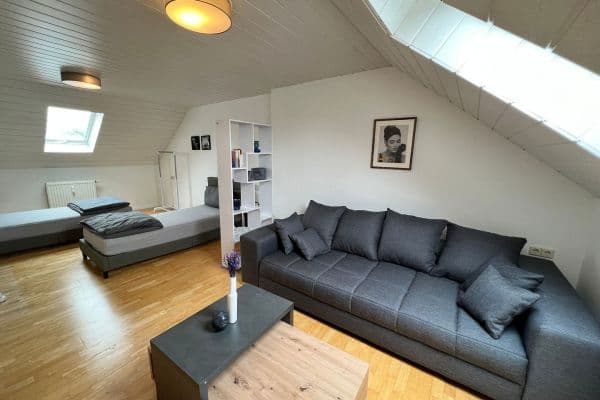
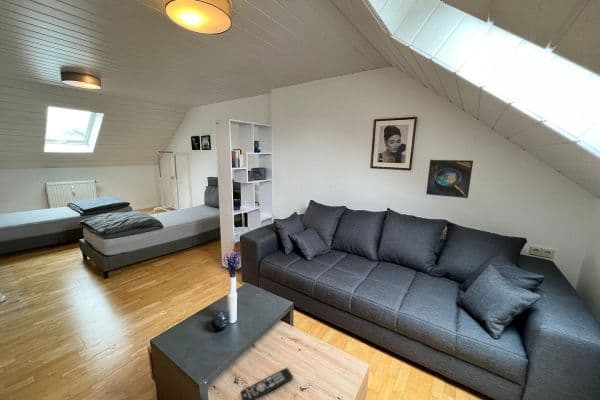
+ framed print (448, 178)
+ remote control (267, 385)
